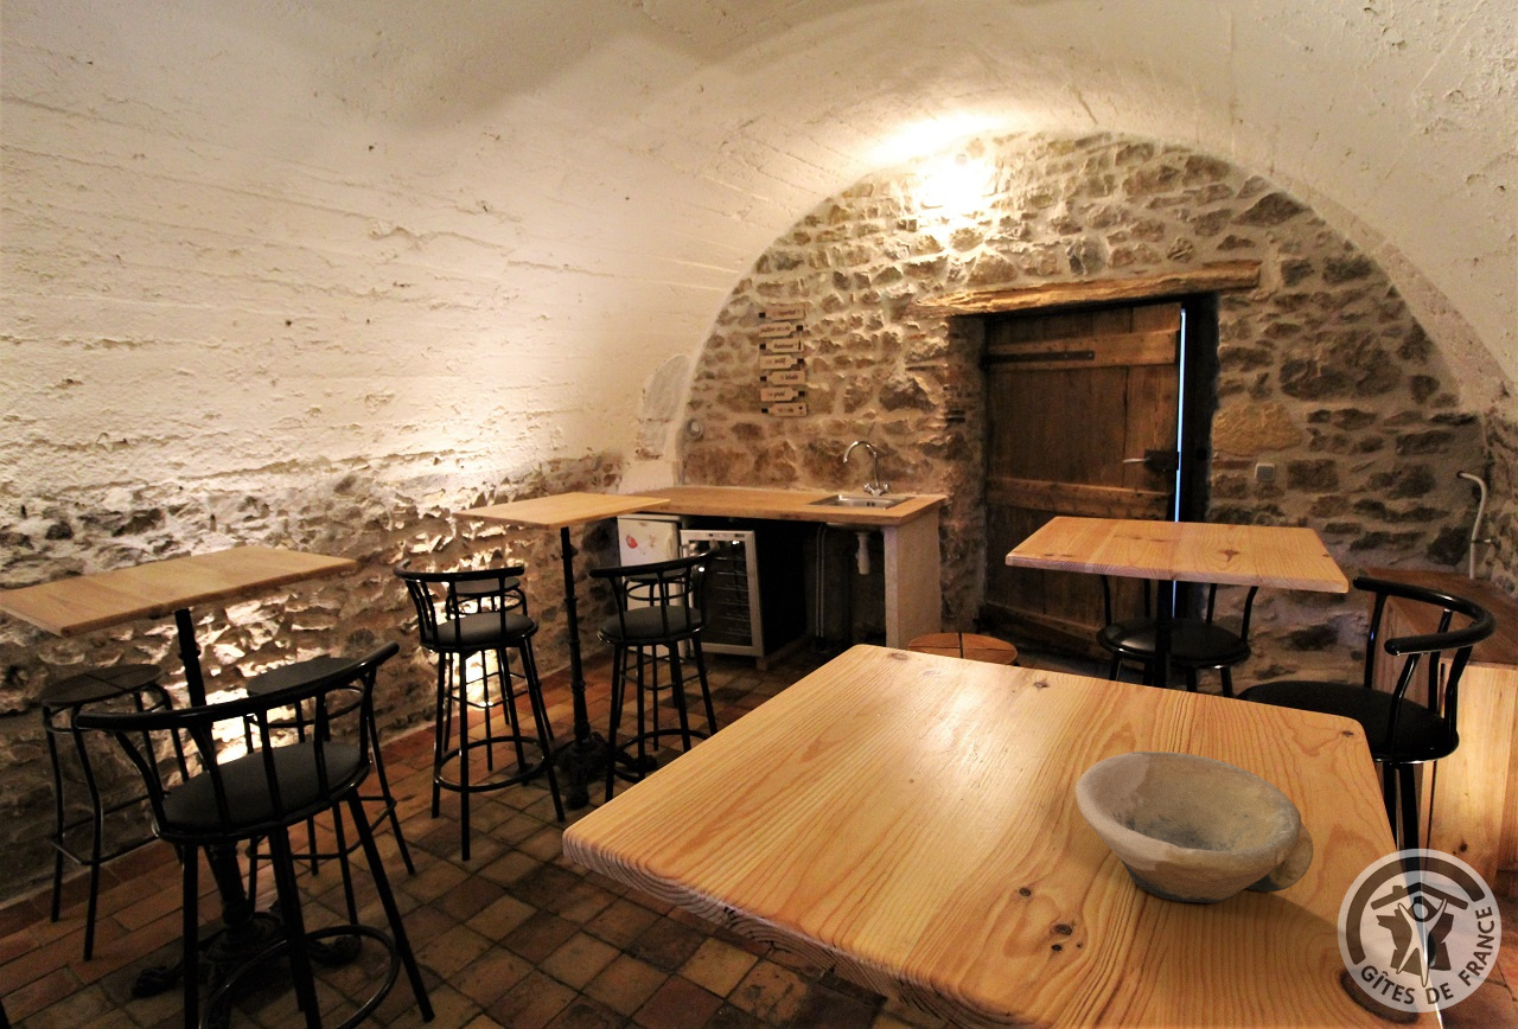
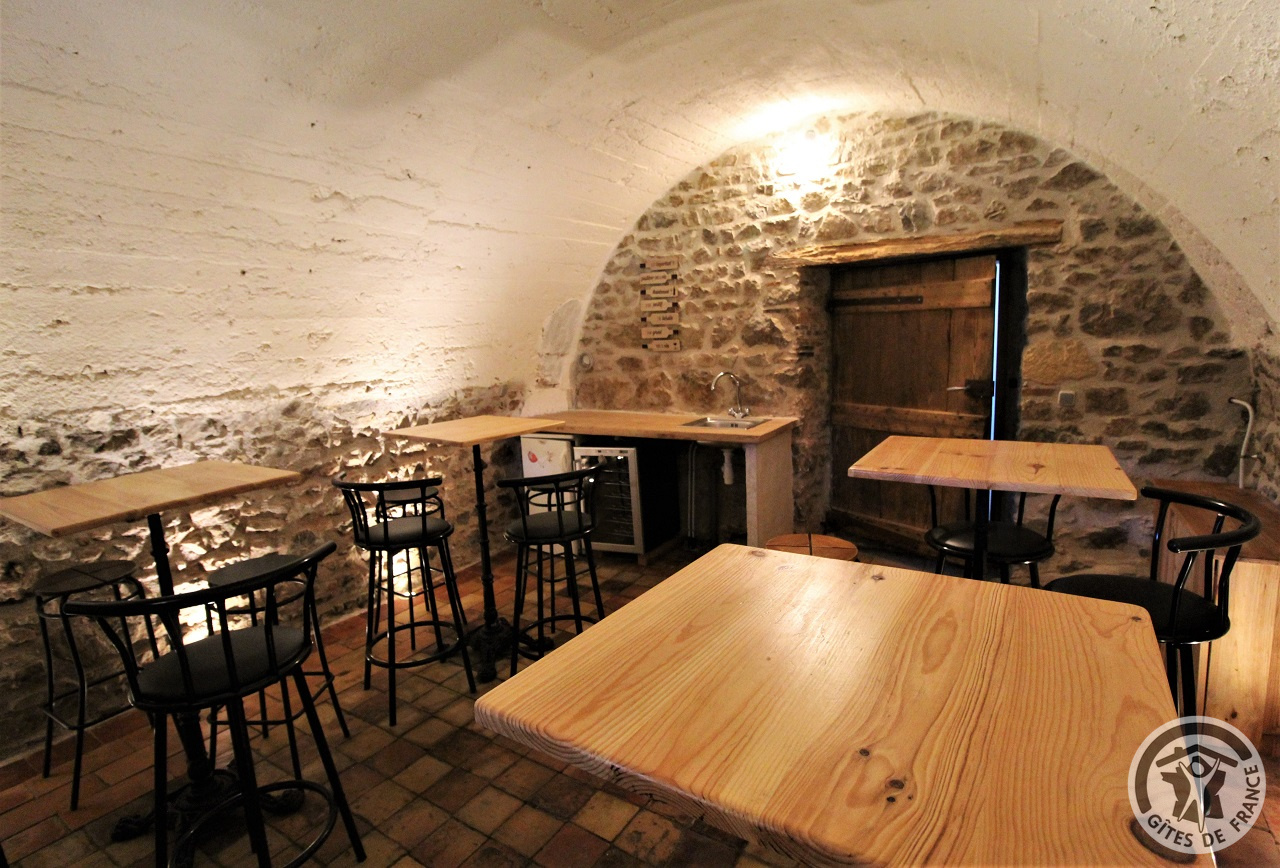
- bowl (1188, 837)
